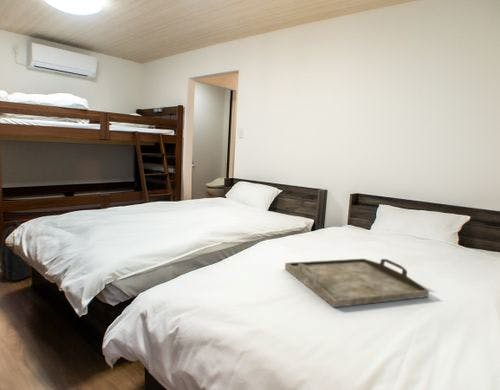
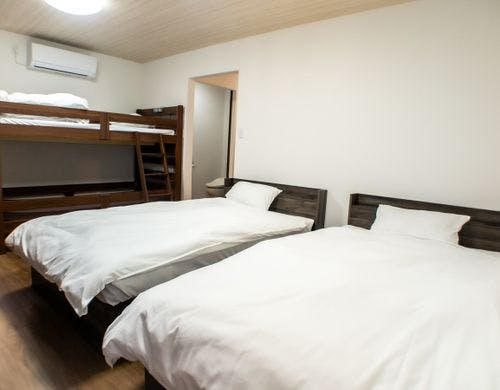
- backpack (16, 254)
- serving tray (352, 273)
